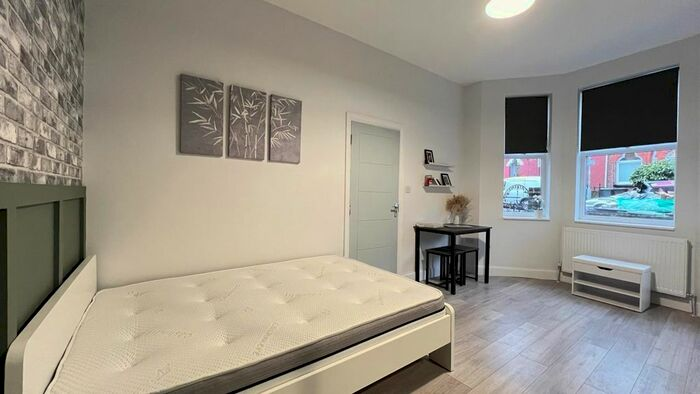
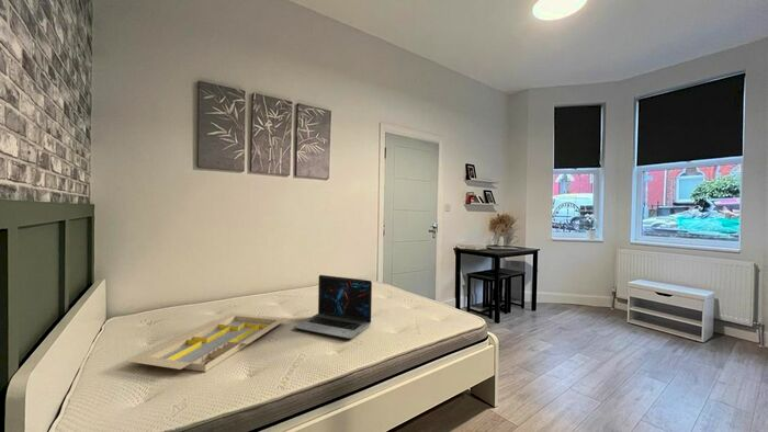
+ serving tray (221, 339)
+ laptop (332, 304)
